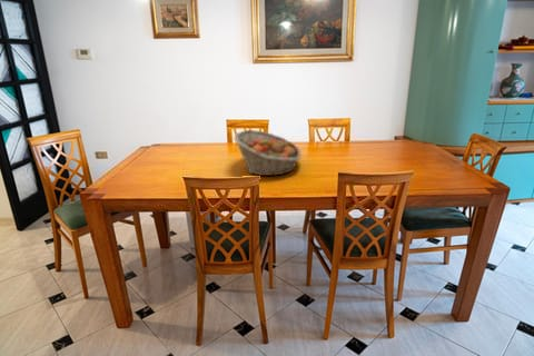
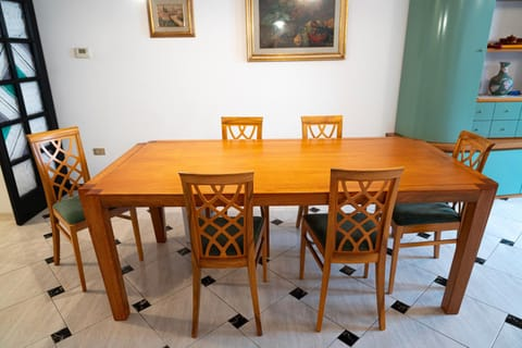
- fruit basket (268, 150)
